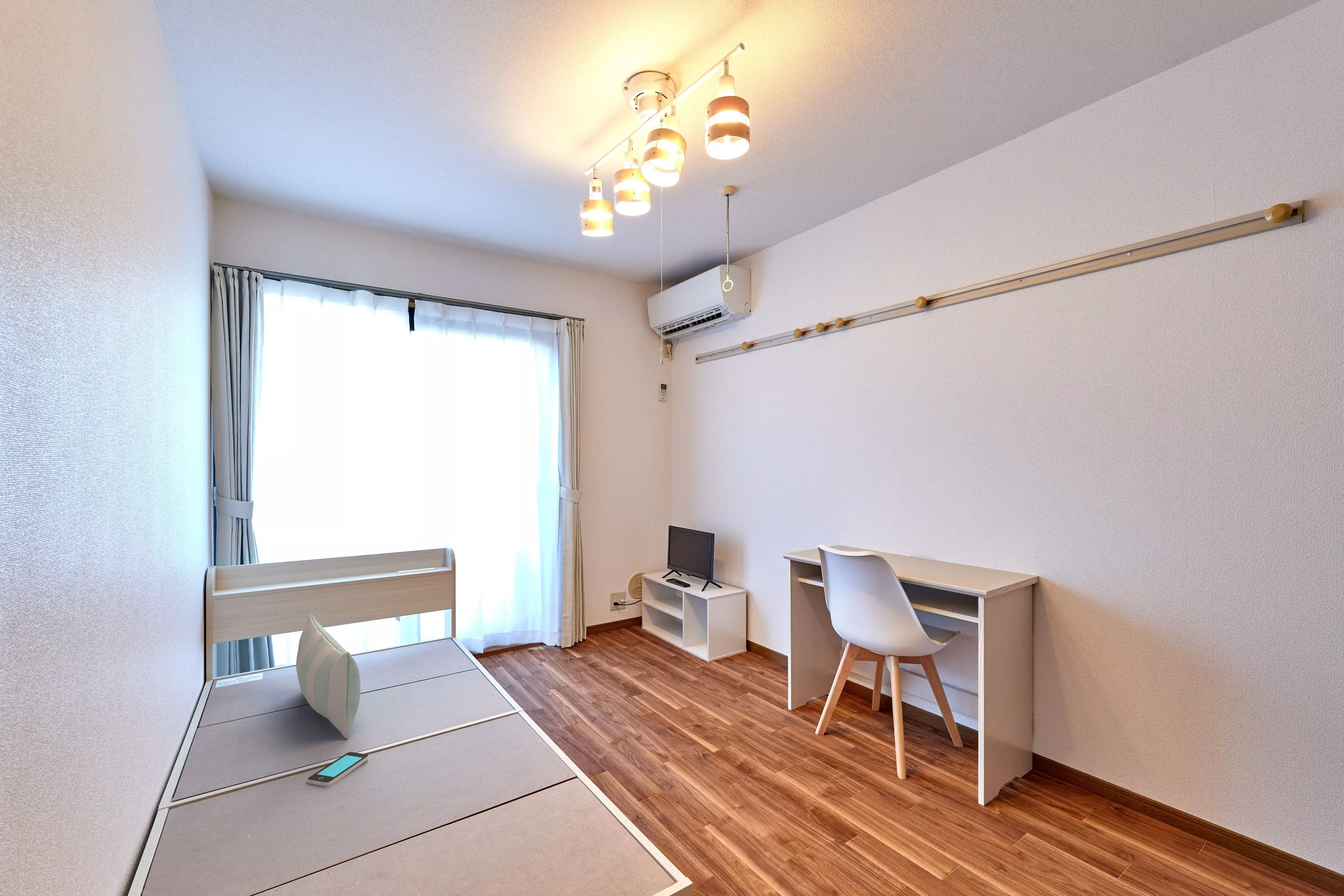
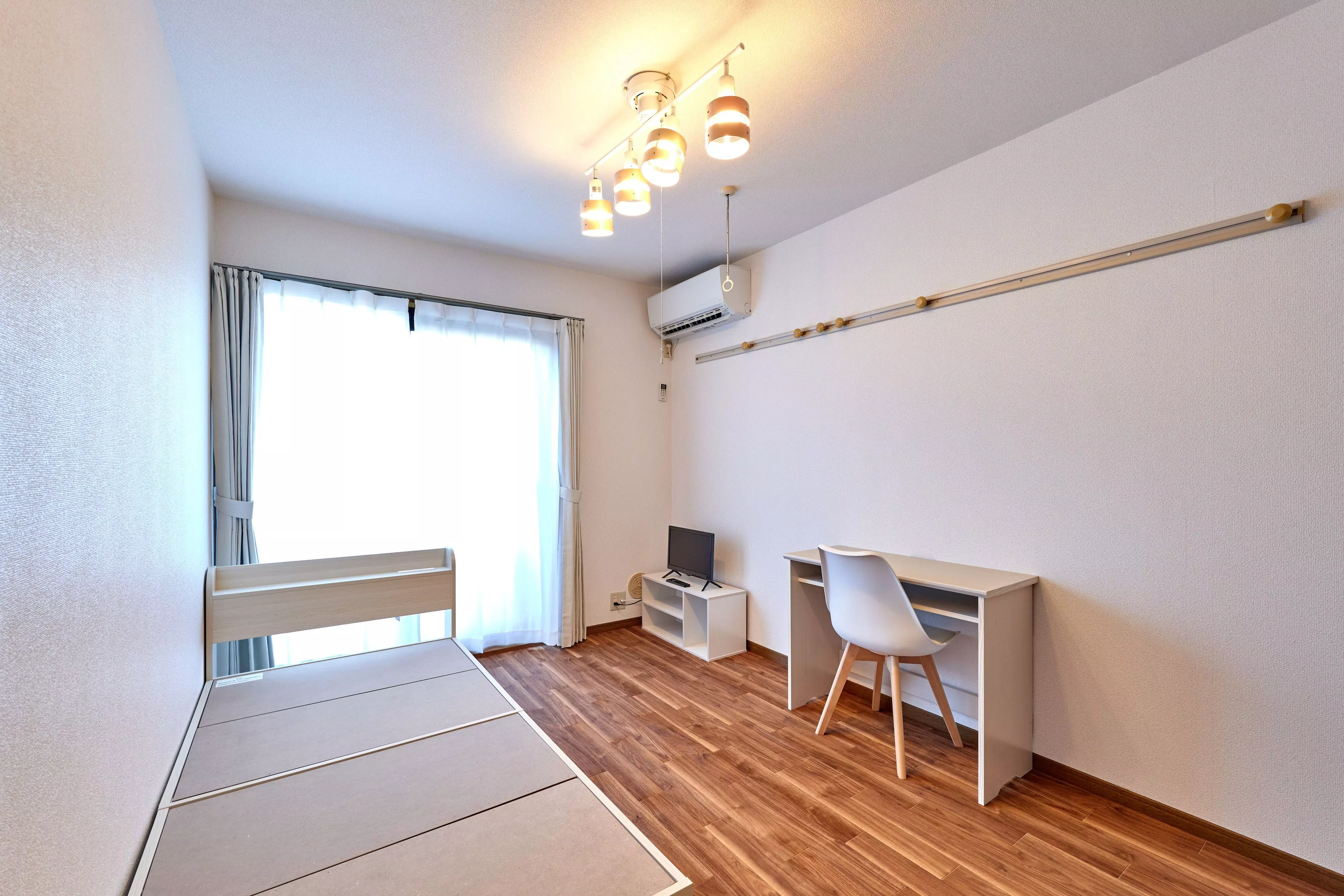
- pillow (326, 670)
- smartphone (339, 768)
